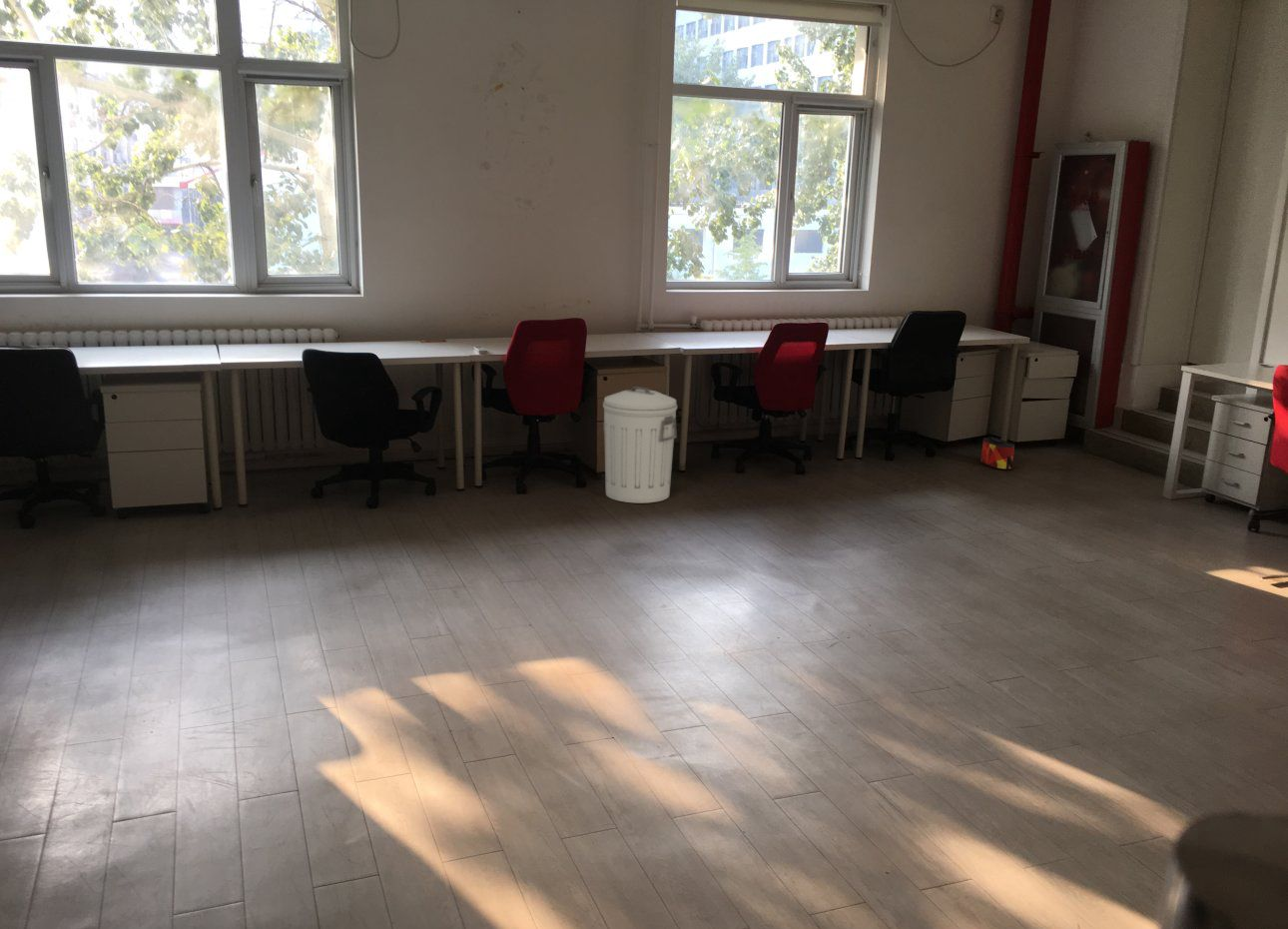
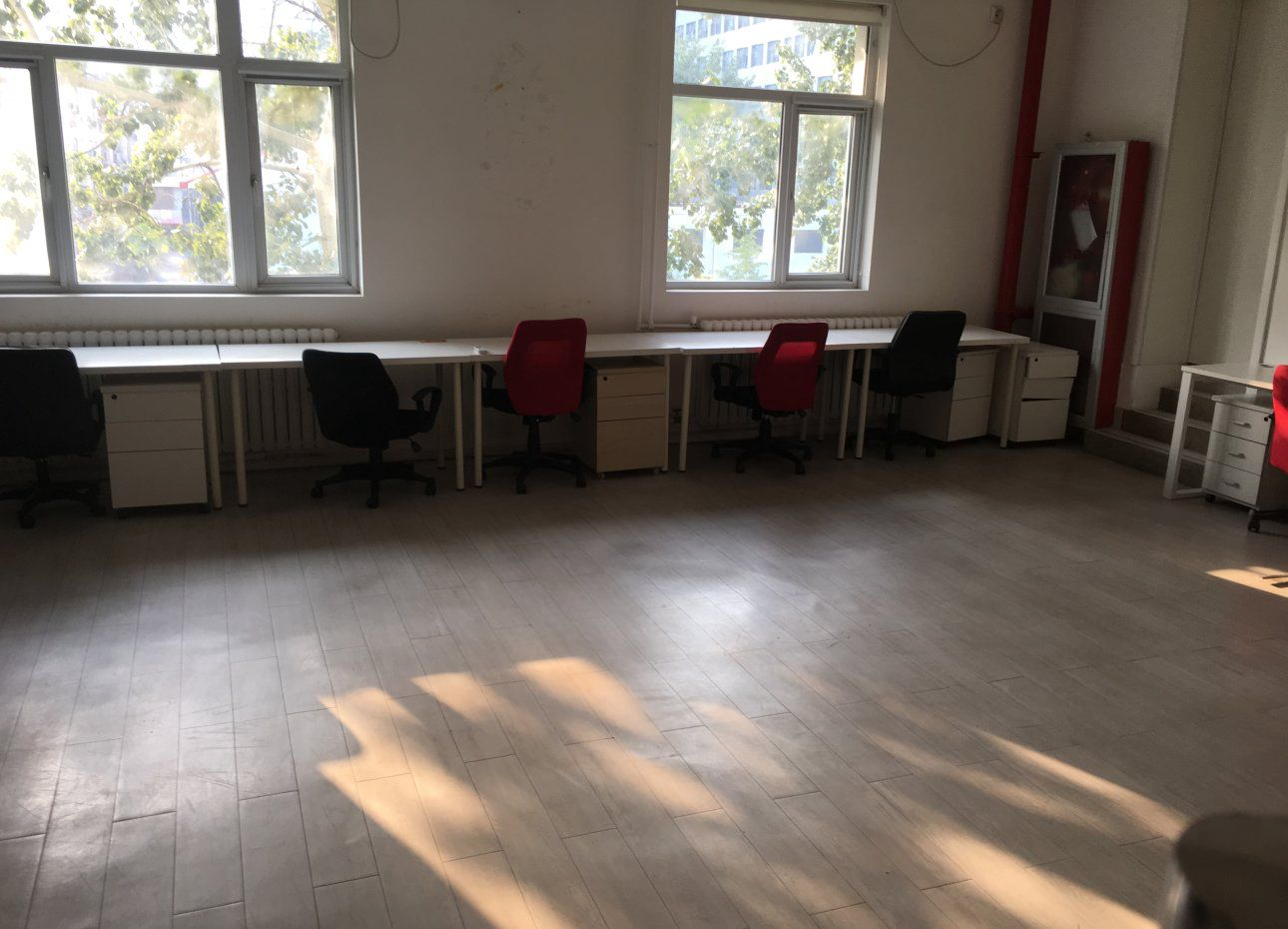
- trash can (639, 442)
- bag (996, 452)
